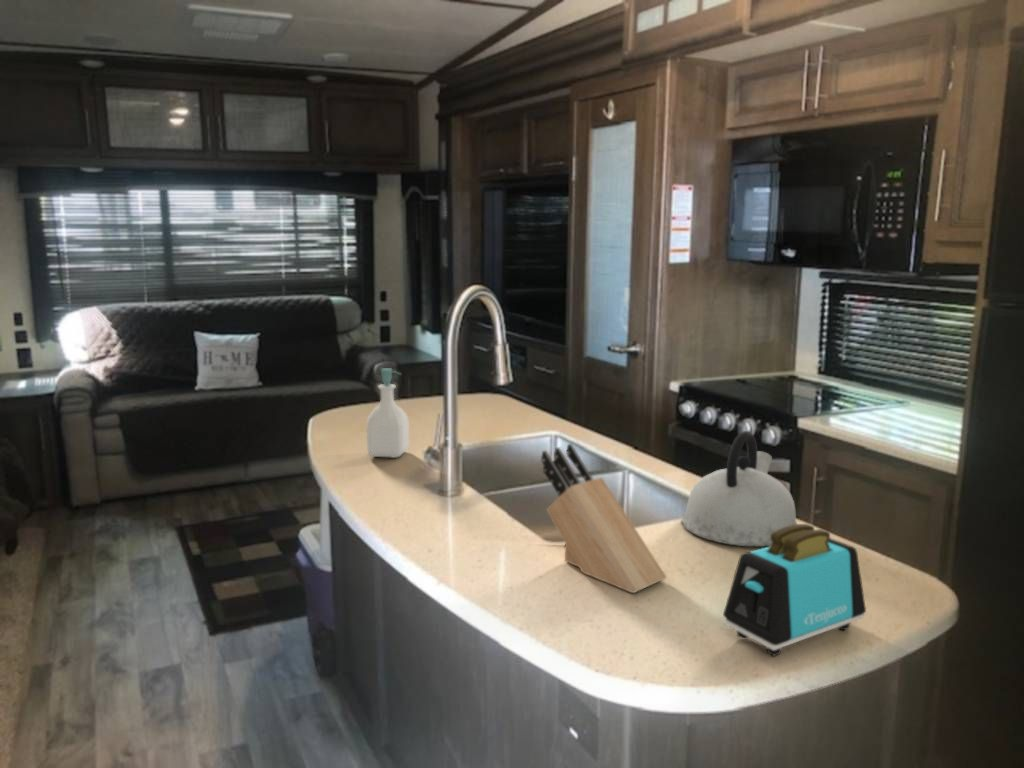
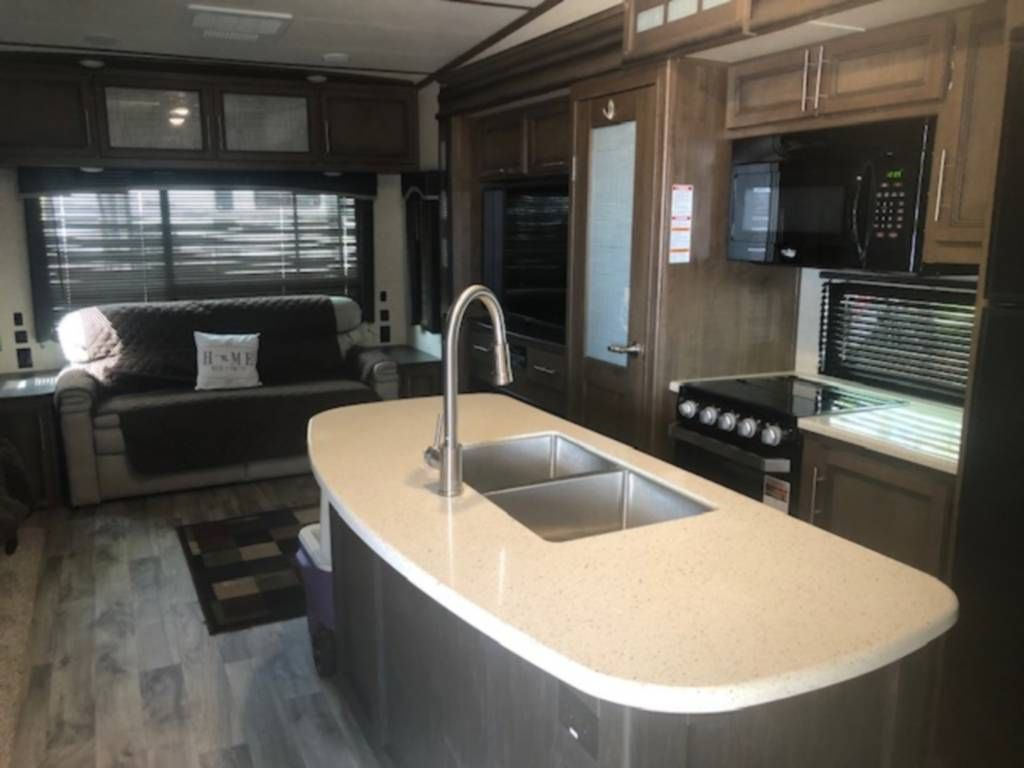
- knife block (597, 512)
- toaster (797, 581)
- kettle (744, 478)
- soap bottle (387, 411)
